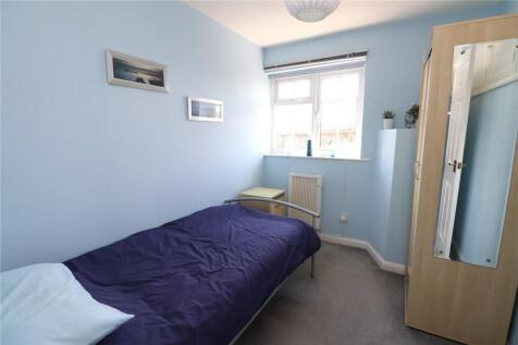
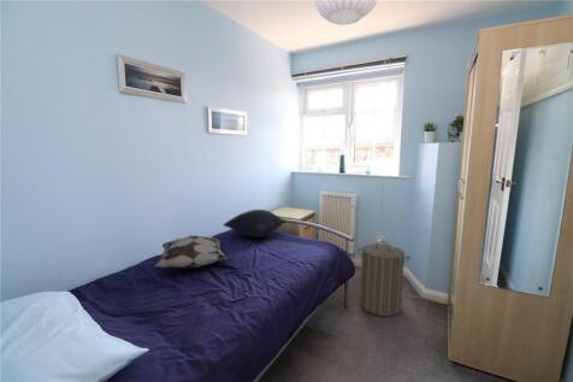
+ laundry hamper (380, 274)
+ decorative pillow (194, 251)
+ pillow (255, 223)
